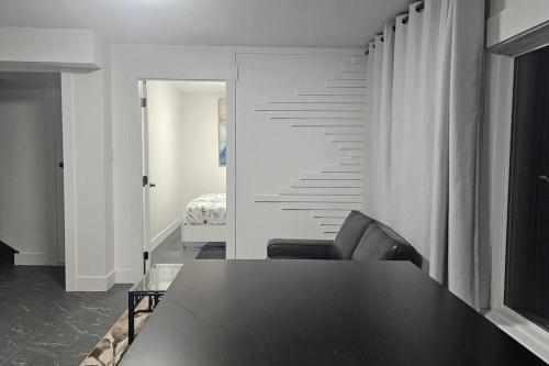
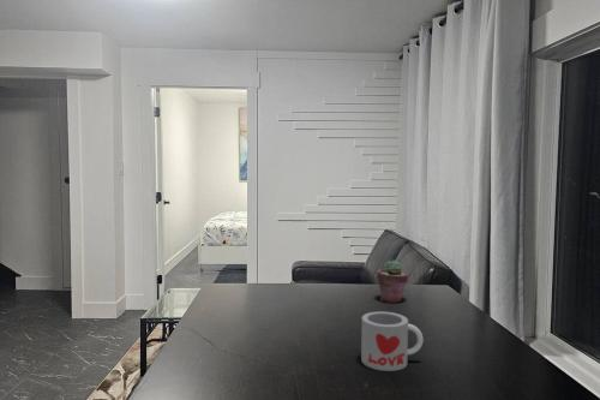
+ mug (391, 340)
+ potted succulent (391, 280)
